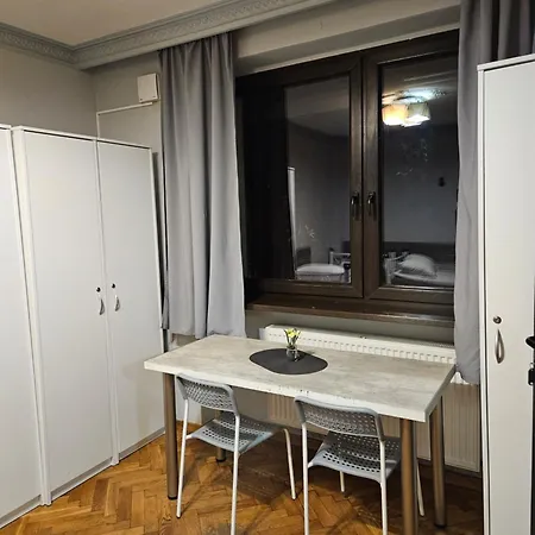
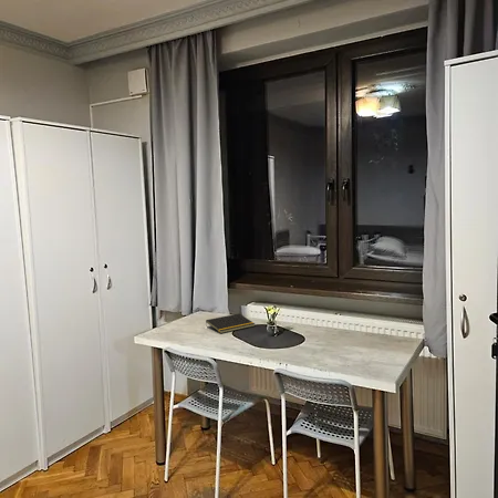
+ notepad (230, 322)
